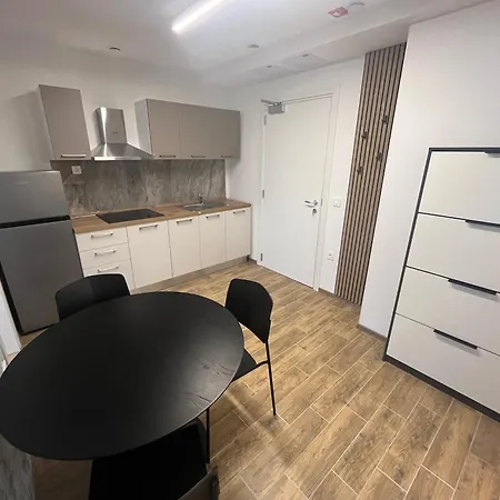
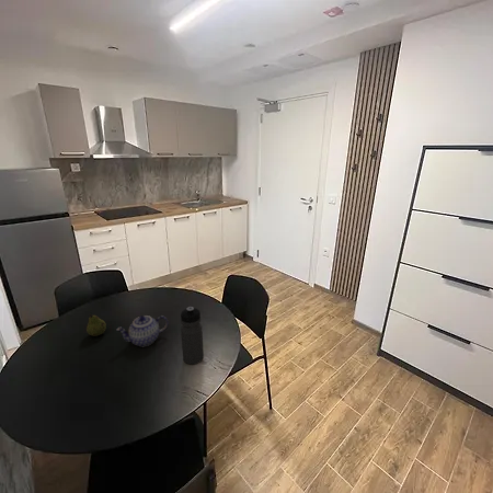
+ water bottle (192, 333)
+ fruit (95, 323)
+ teapot (144, 328)
